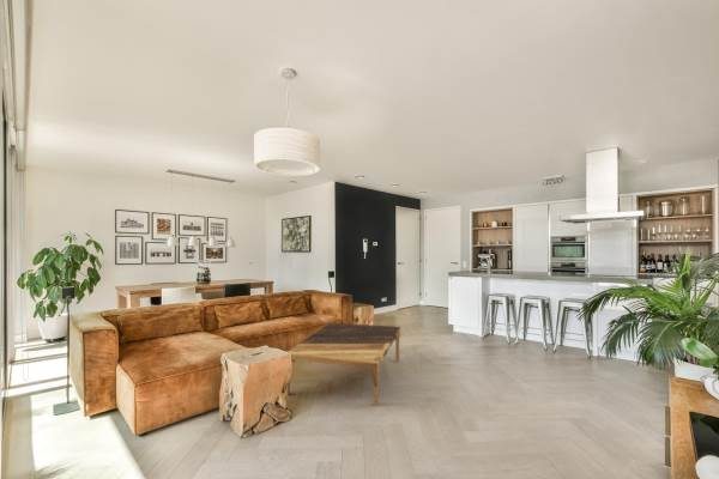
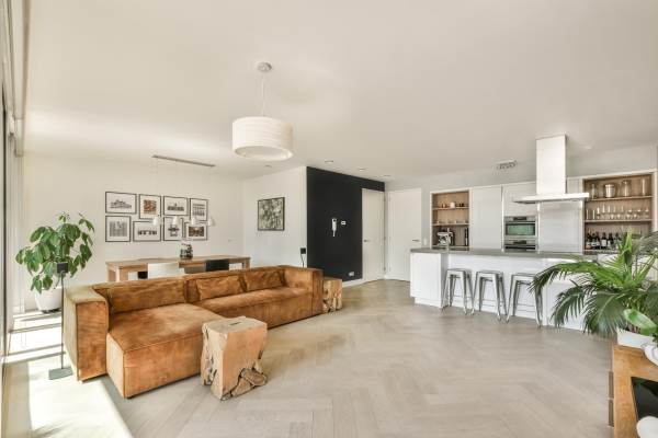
- coffee table (349, 357)
